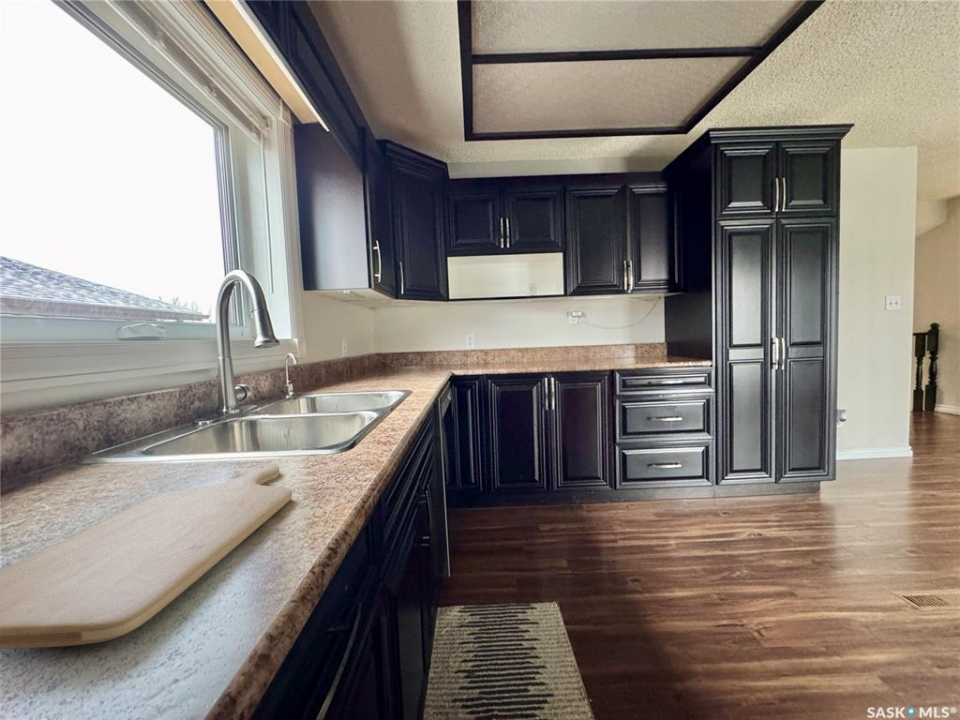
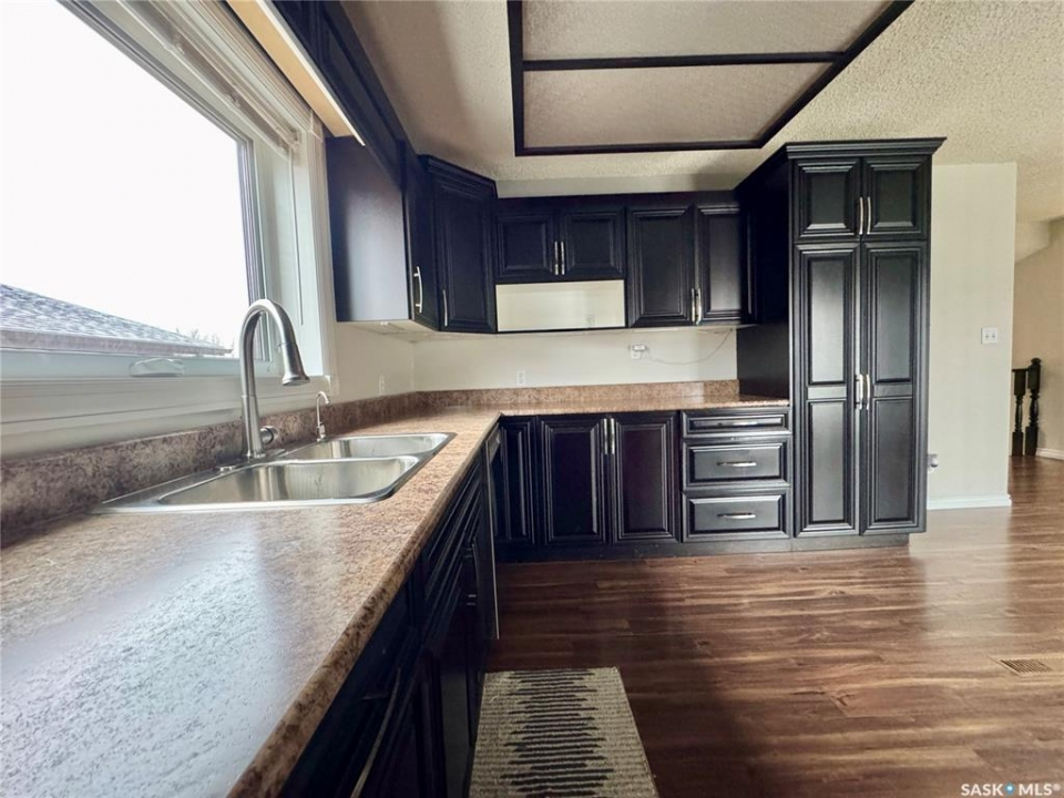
- chopping board (187, 519)
